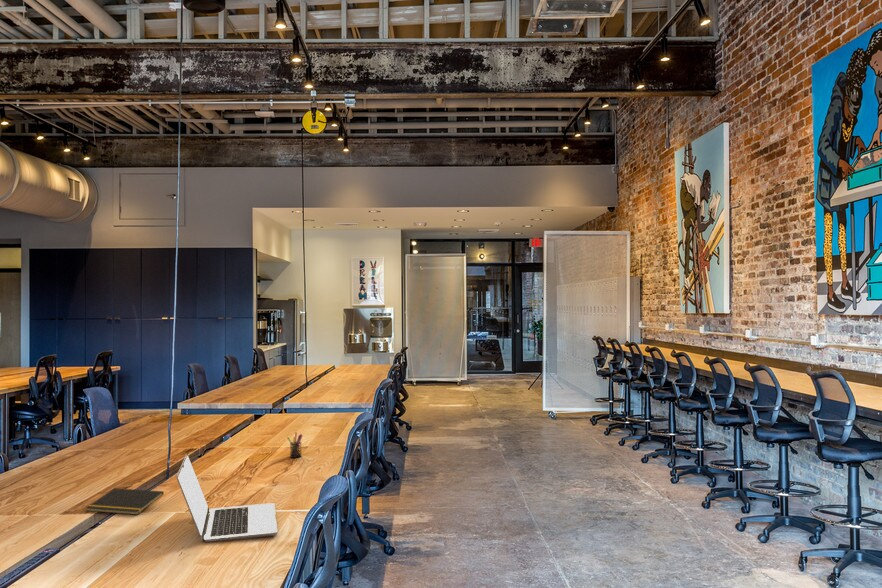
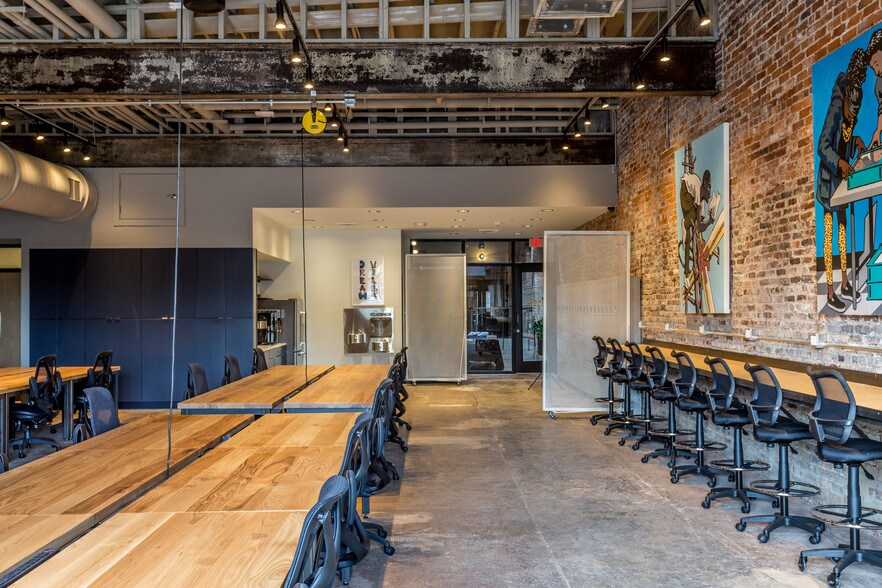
- pen holder (294, 444)
- laptop (229, 507)
- notepad (125, 500)
